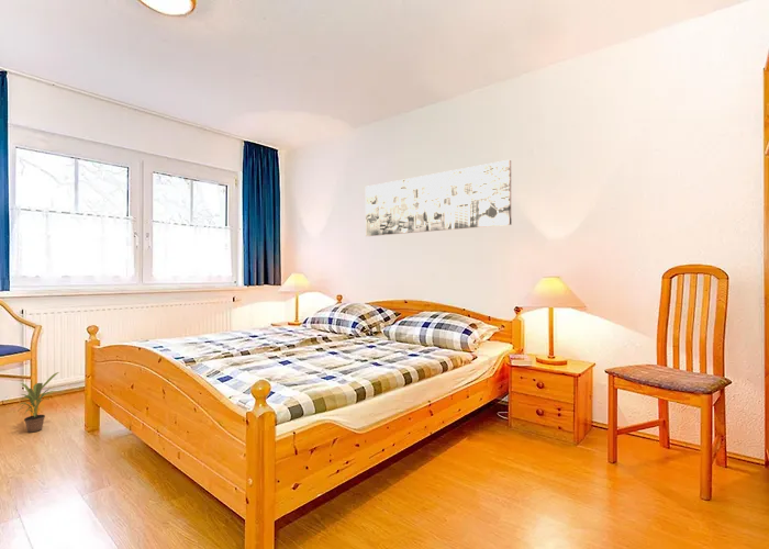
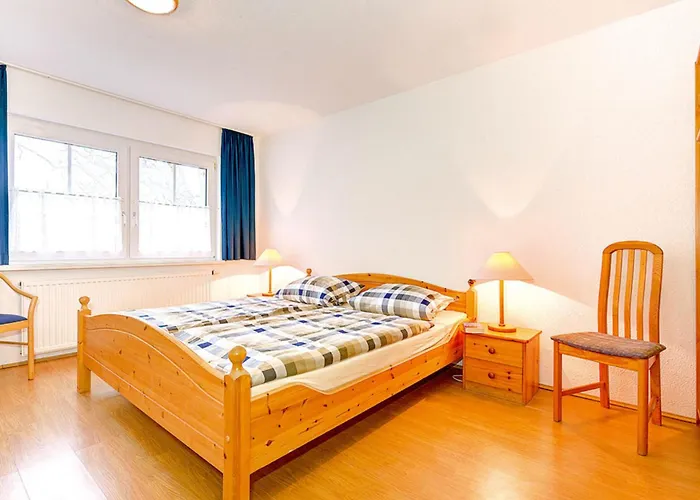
- wall art (428, 203)
- potted plant (36, 404)
